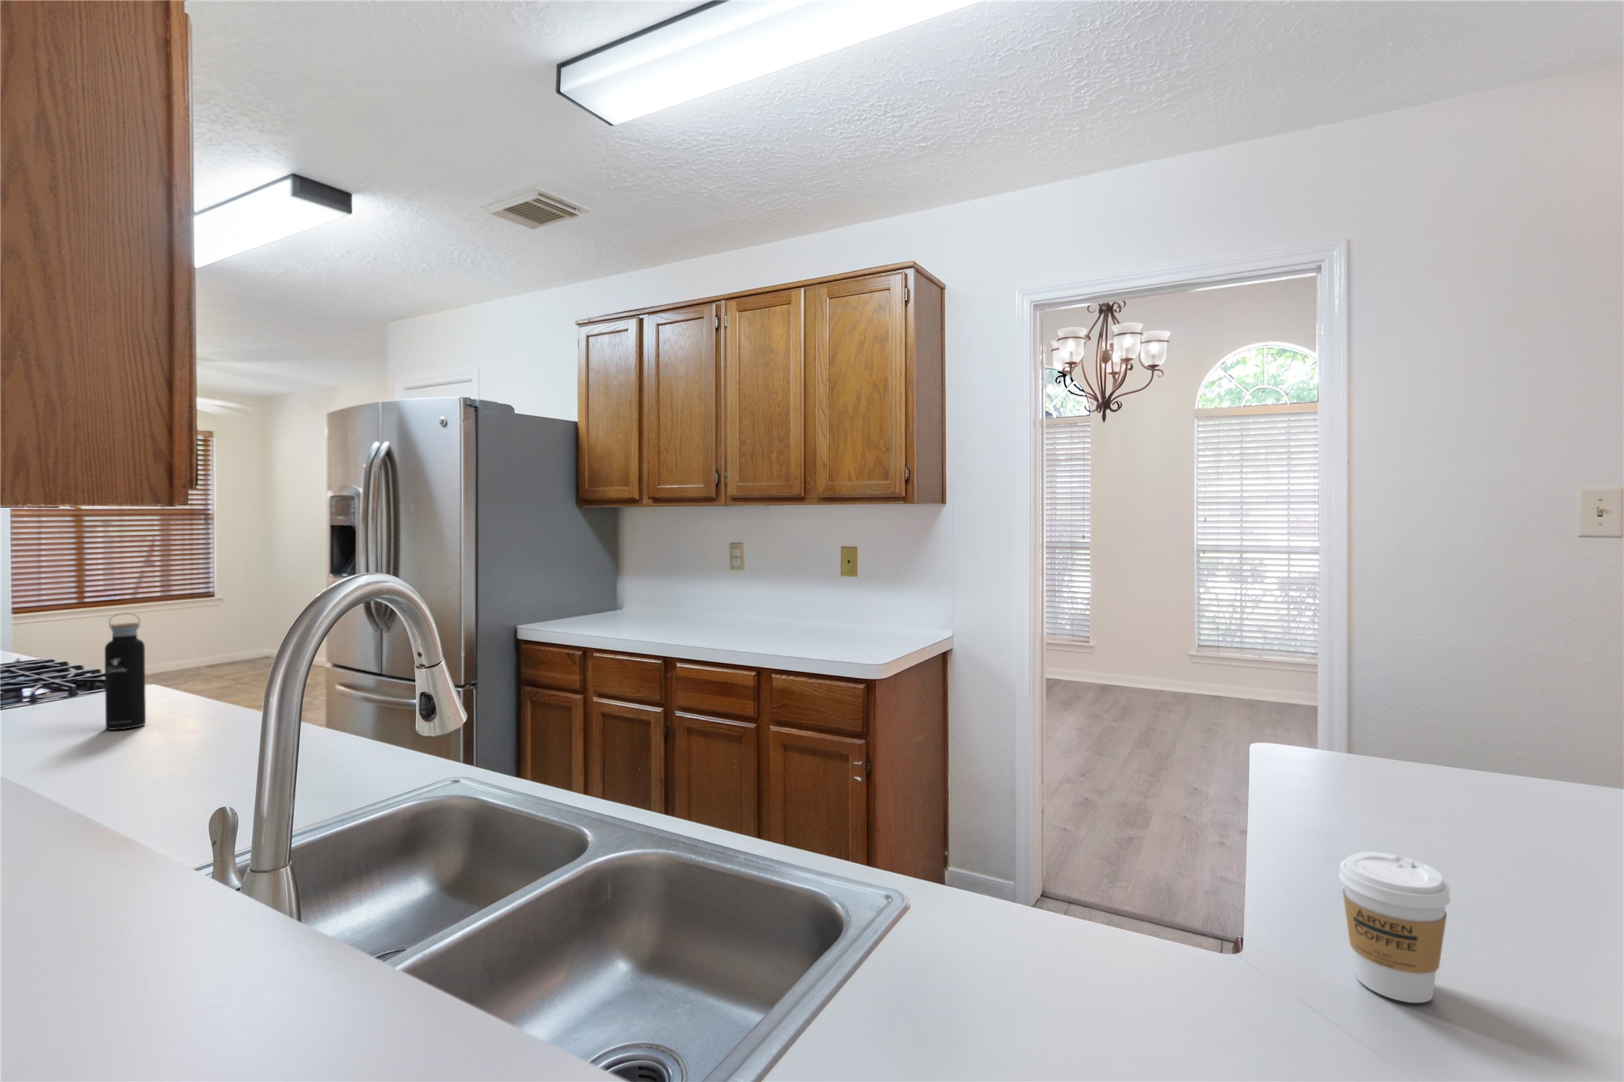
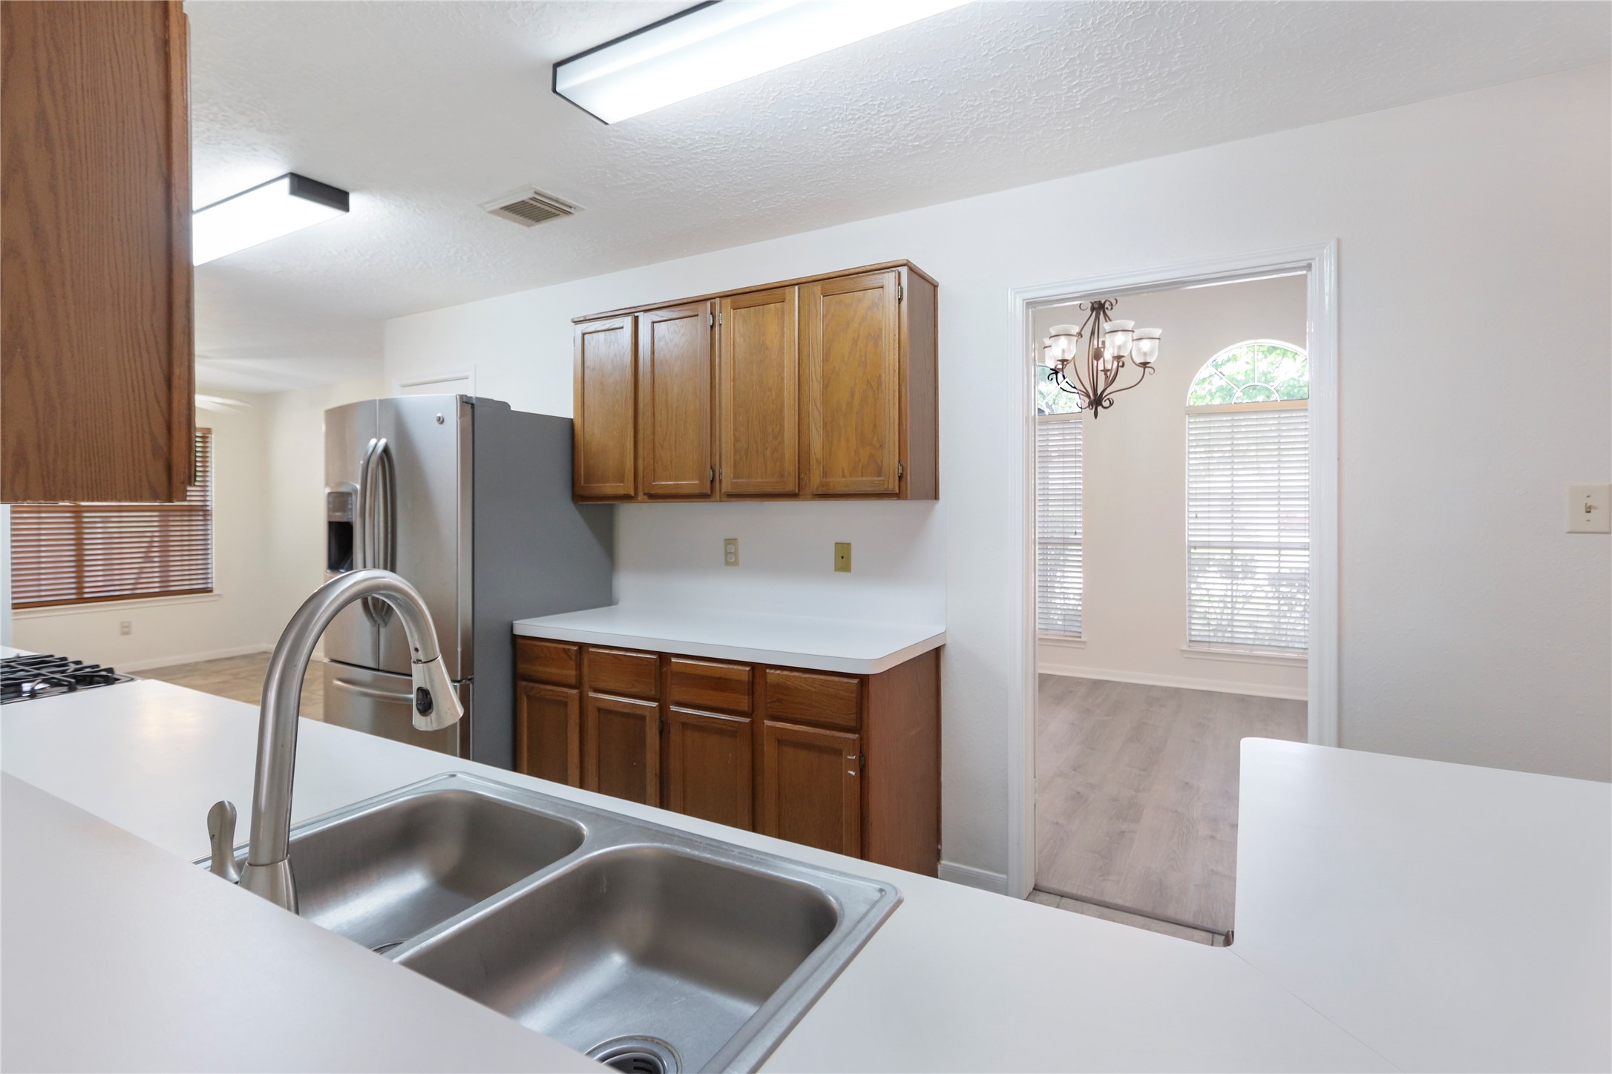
- water bottle (124, 669)
- coffee cup (1392, 924)
